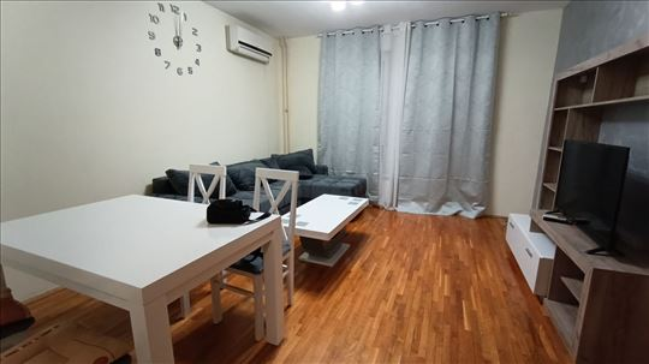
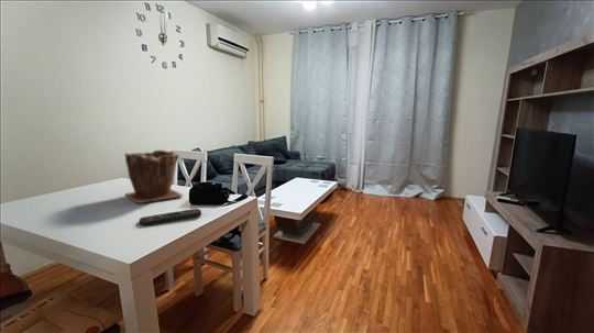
+ remote control (172, 215)
+ plant pot (153, 174)
